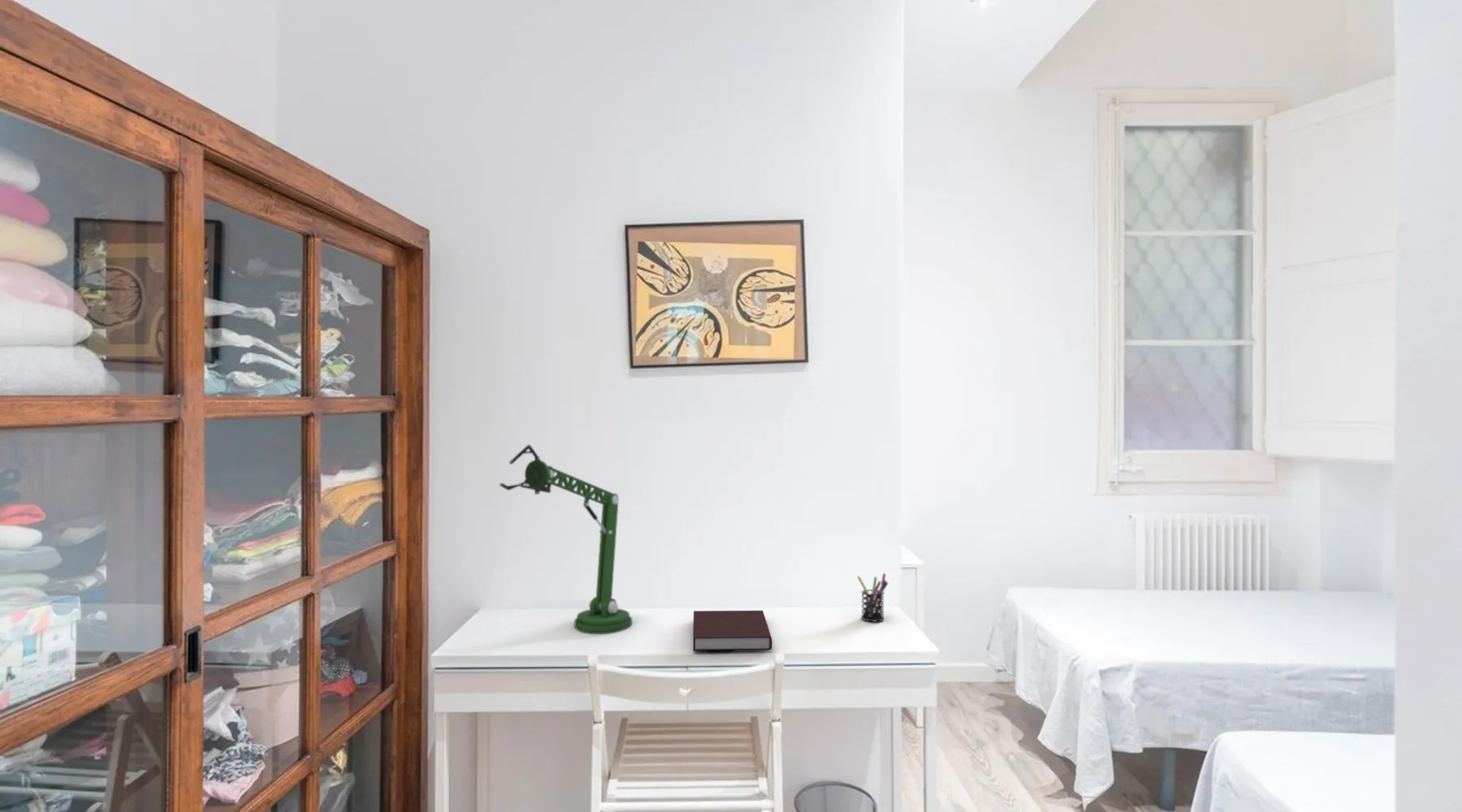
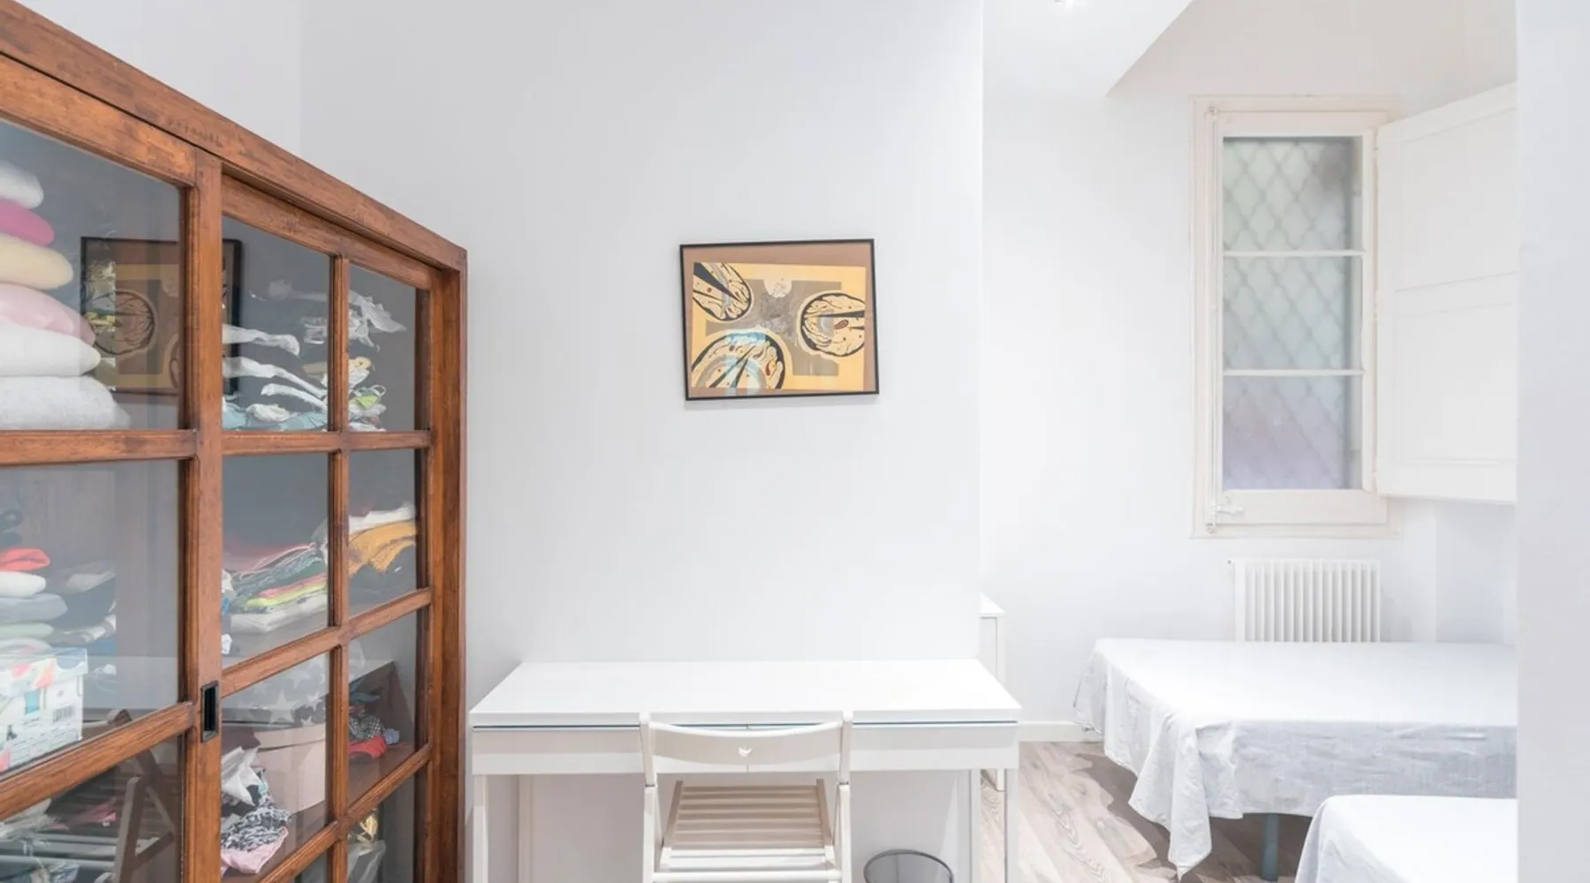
- pen holder (874, 595)
- notebook (730, 628)
- desk lamp (599, 542)
